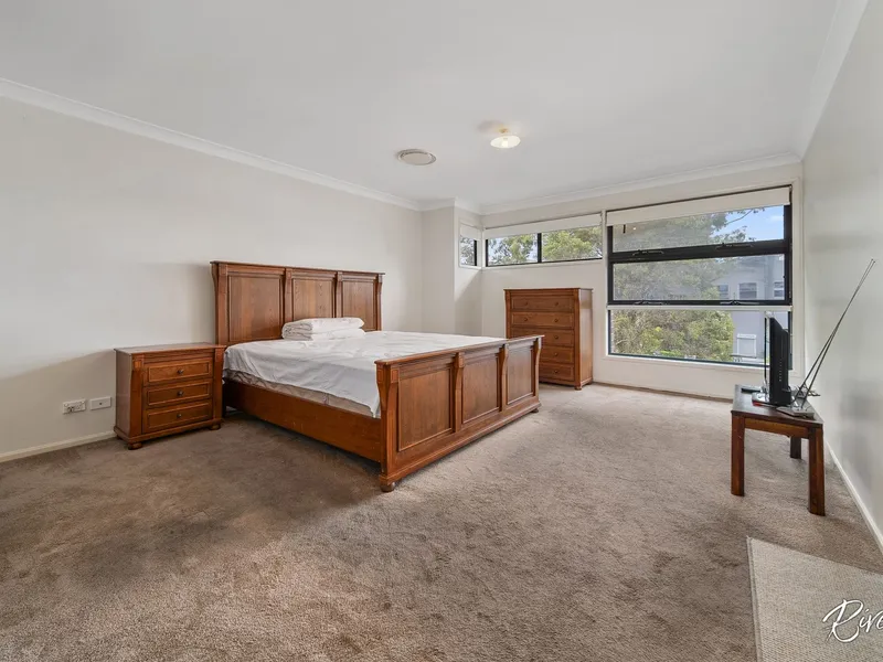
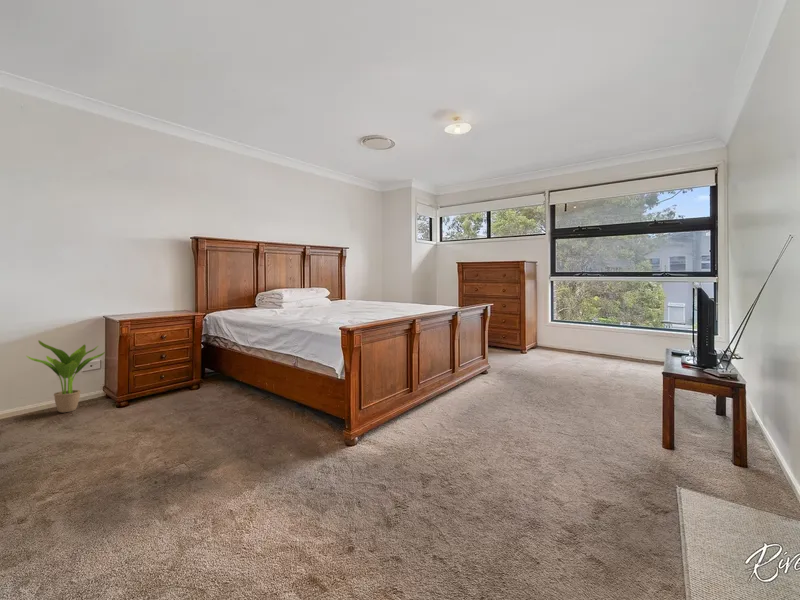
+ potted plant (71, 374)
